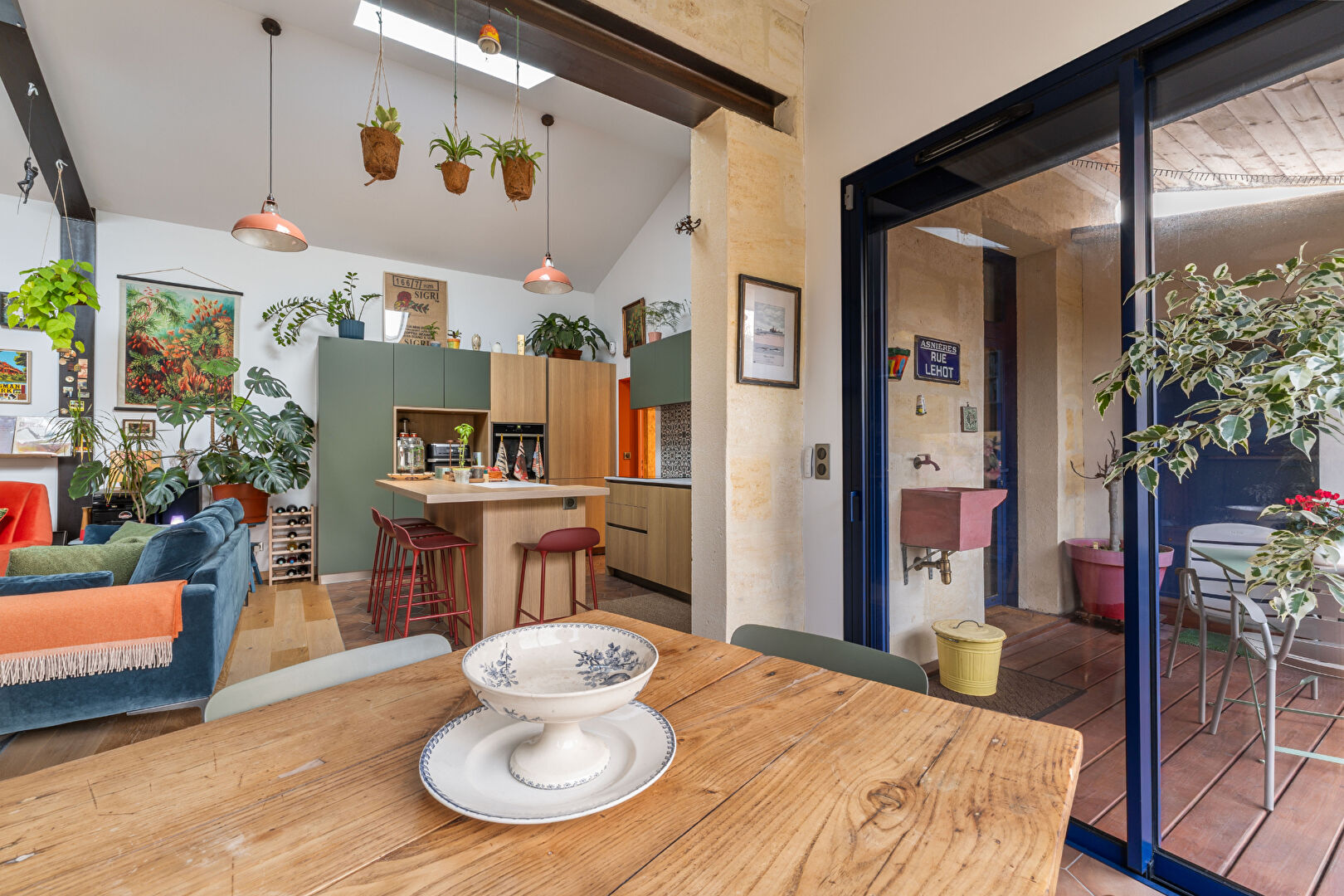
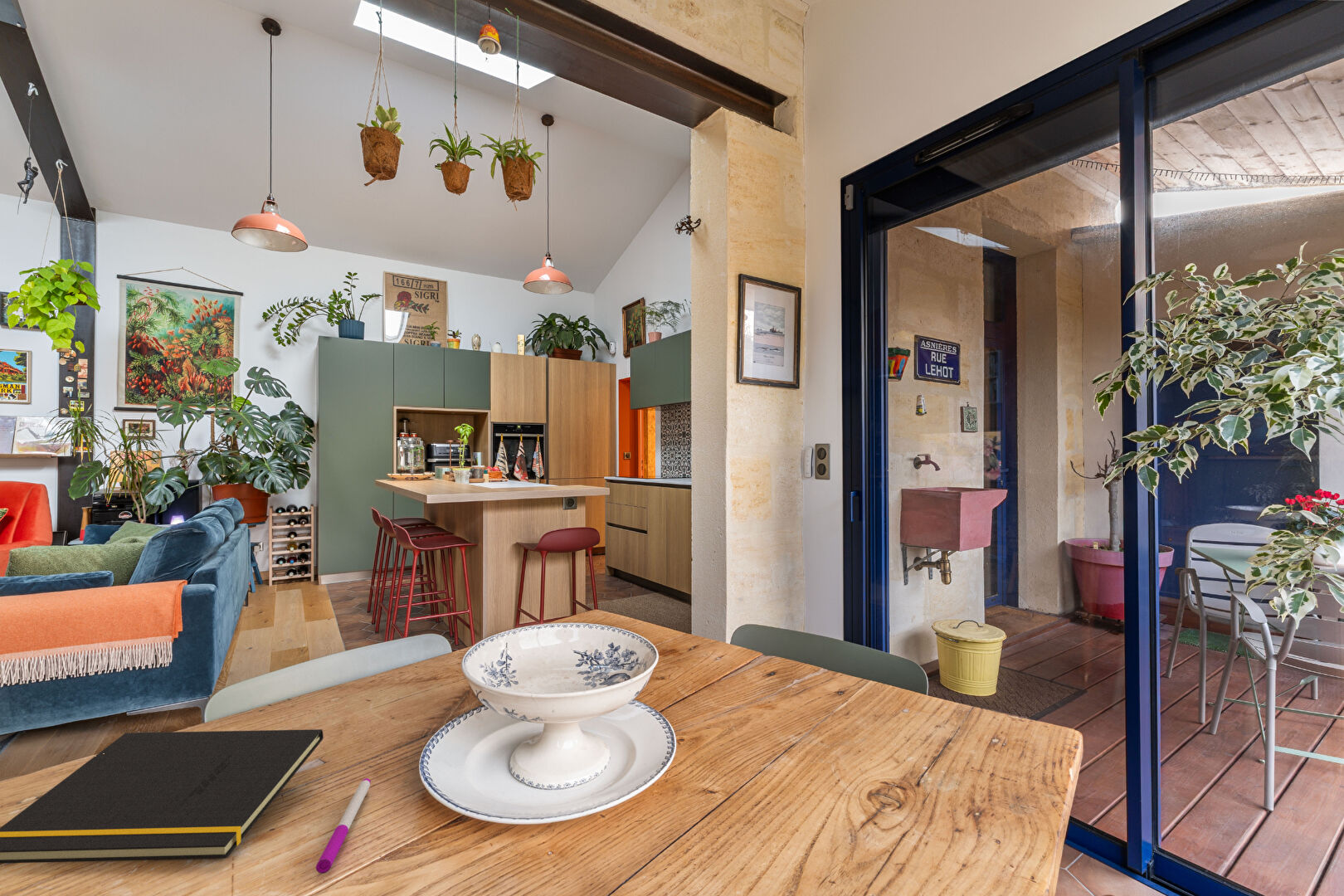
+ notepad (170, 787)
+ pen (347, 819)
